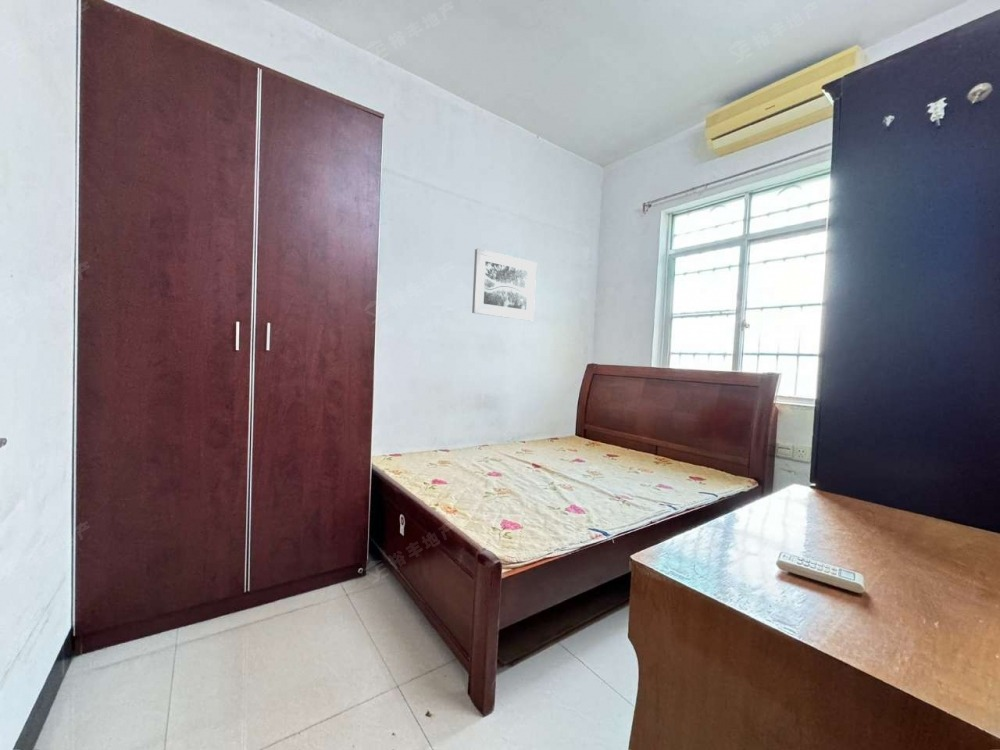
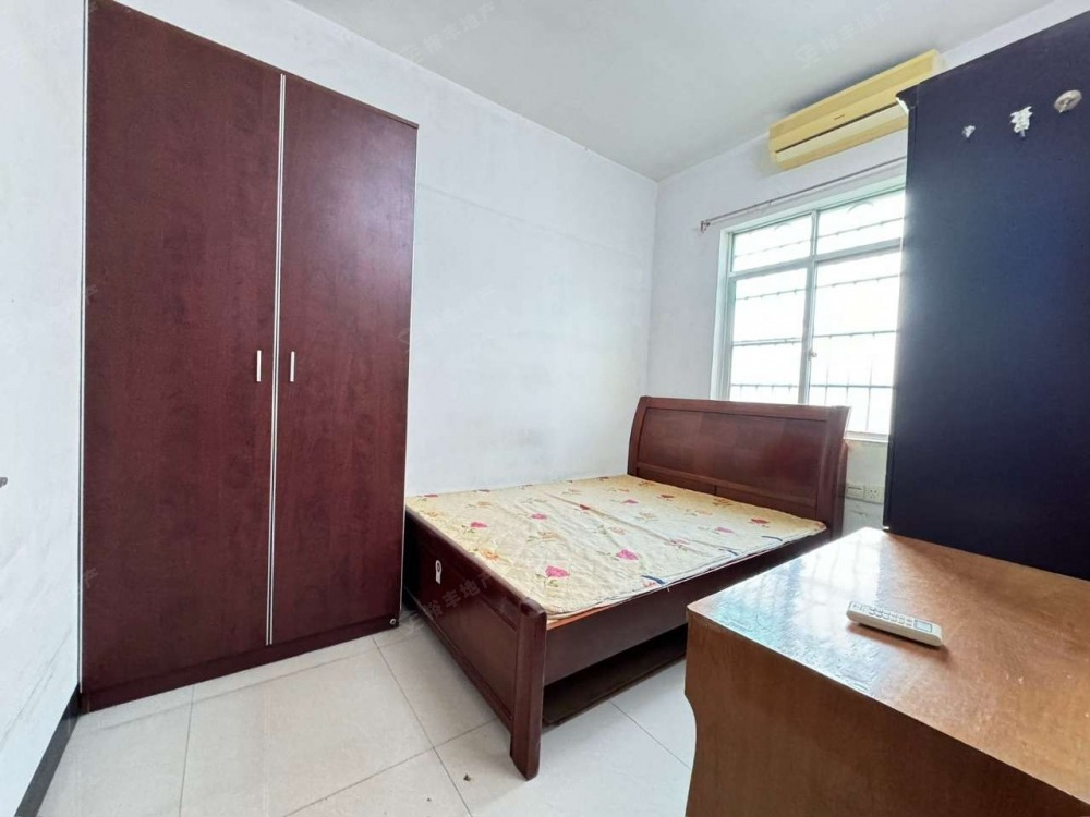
- wall art (505, 286)
